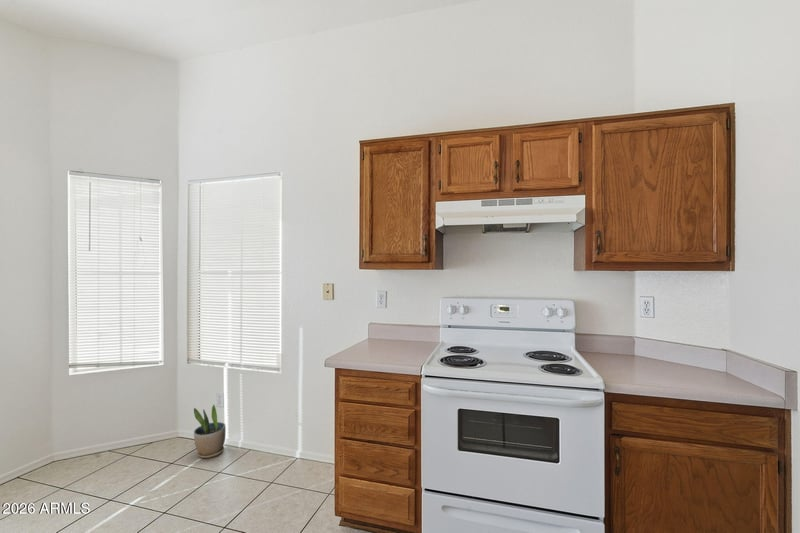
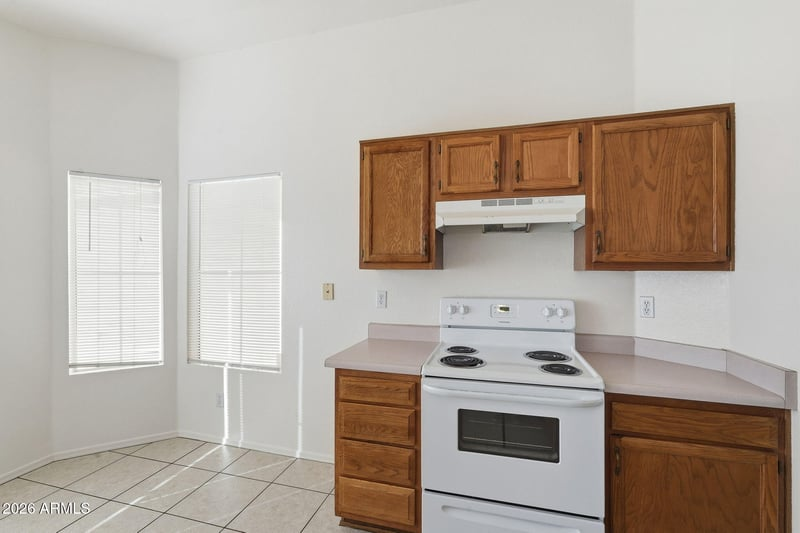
- potted plant (209, 427)
